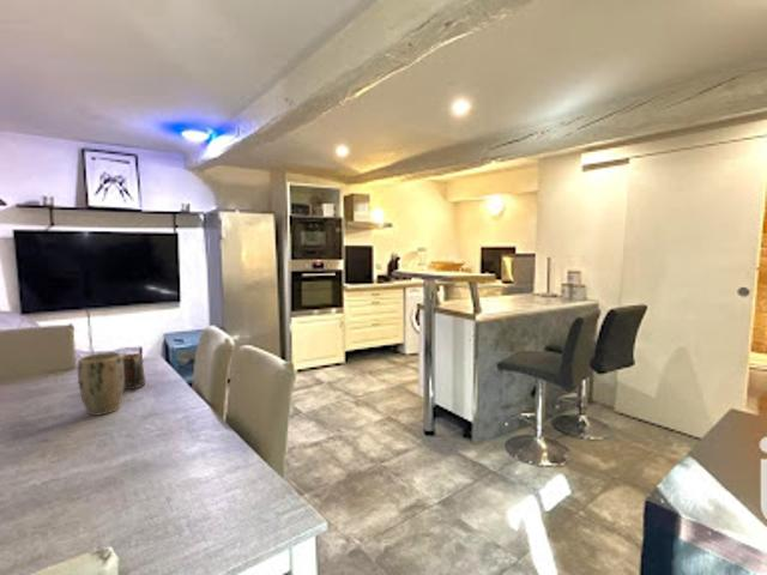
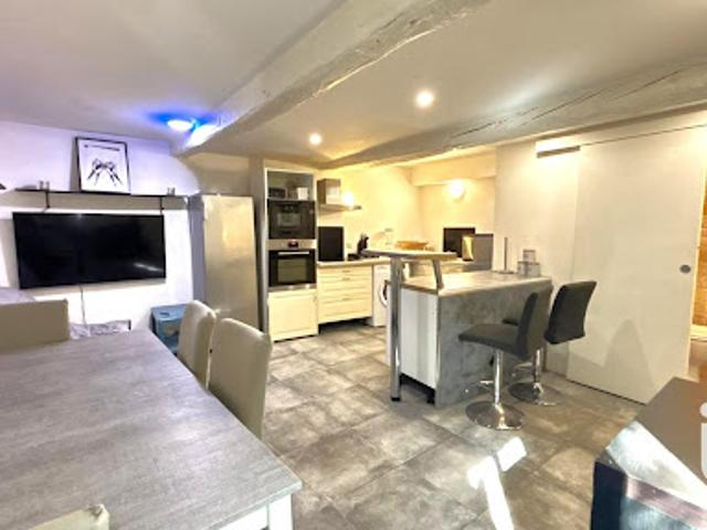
- plant pot (102, 383)
- mug (133, 371)
